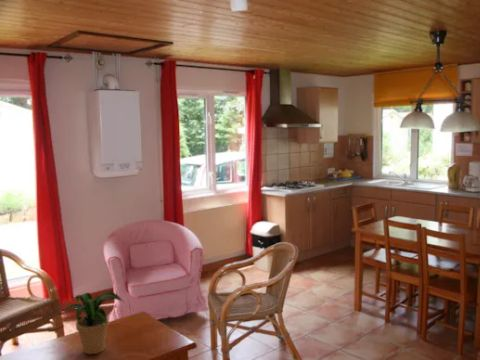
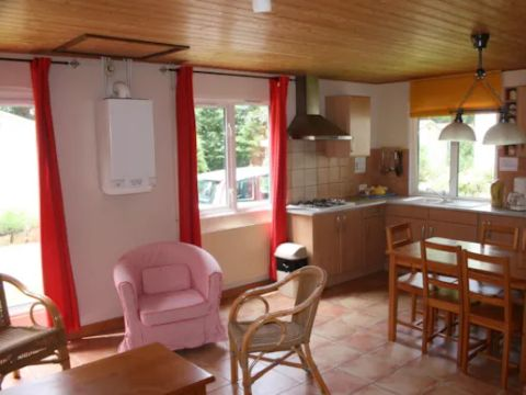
- potted plant (92, 322)
